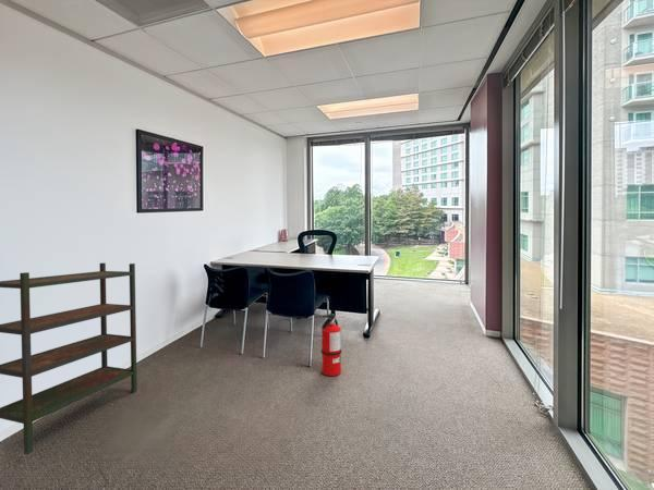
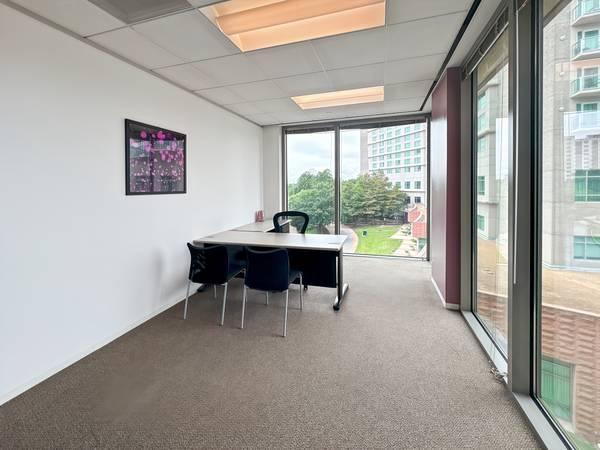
- fire extinguisher (334, 343)
- bookshelf (71, 343)
